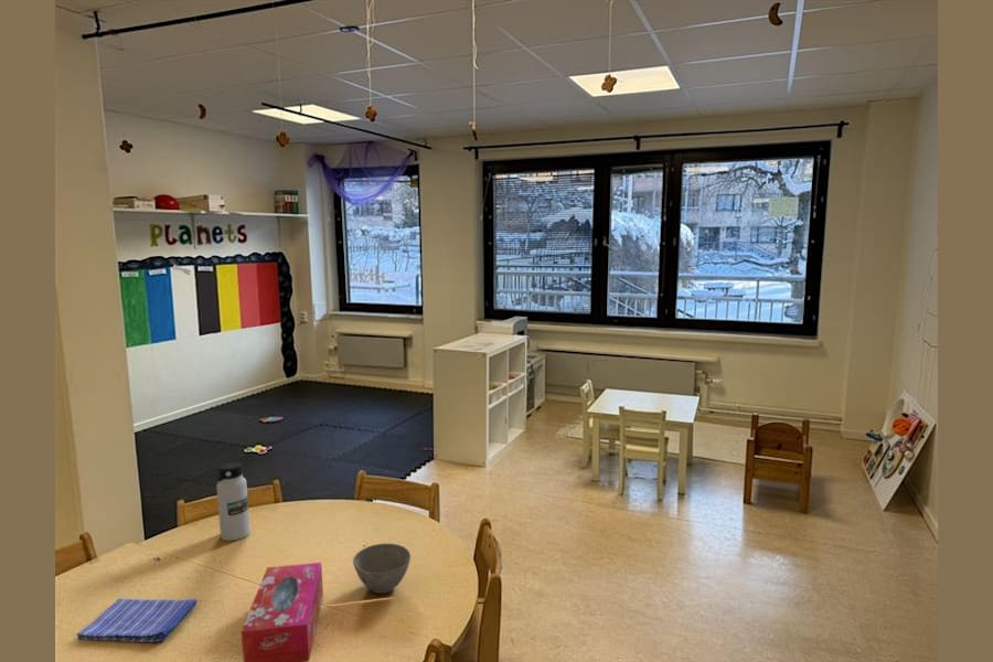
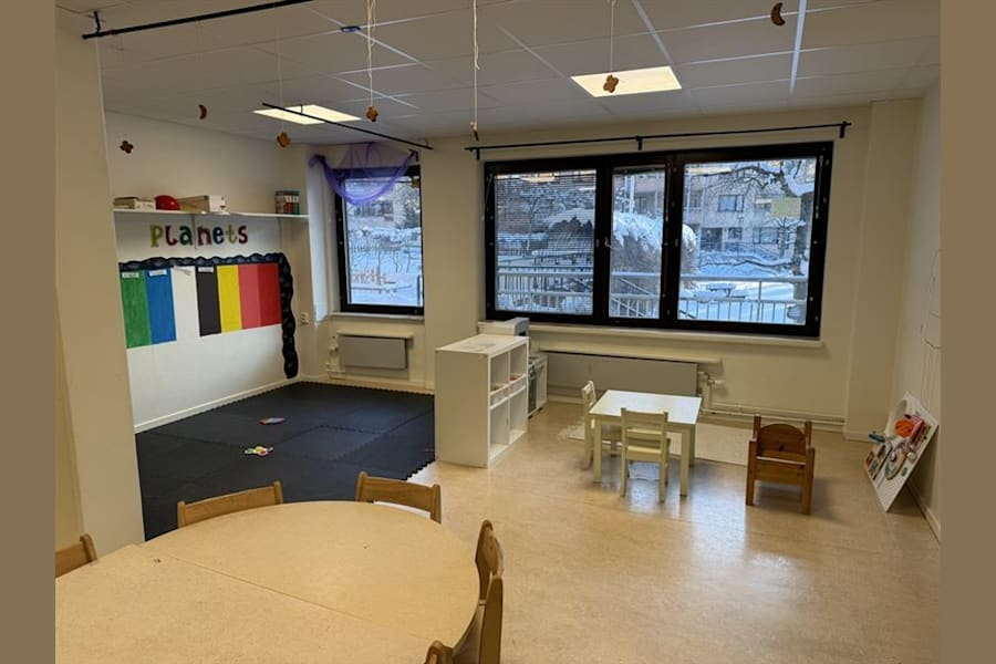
- tissue box (286, 610)
- bowl (382, 573)
- dish towel (139, 617)
- water bottle (233, 500)
